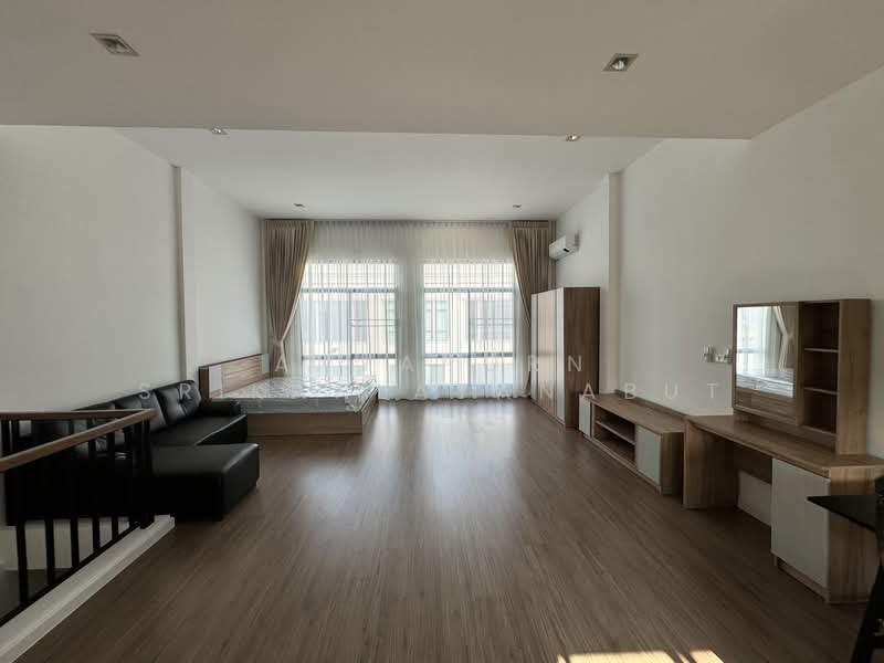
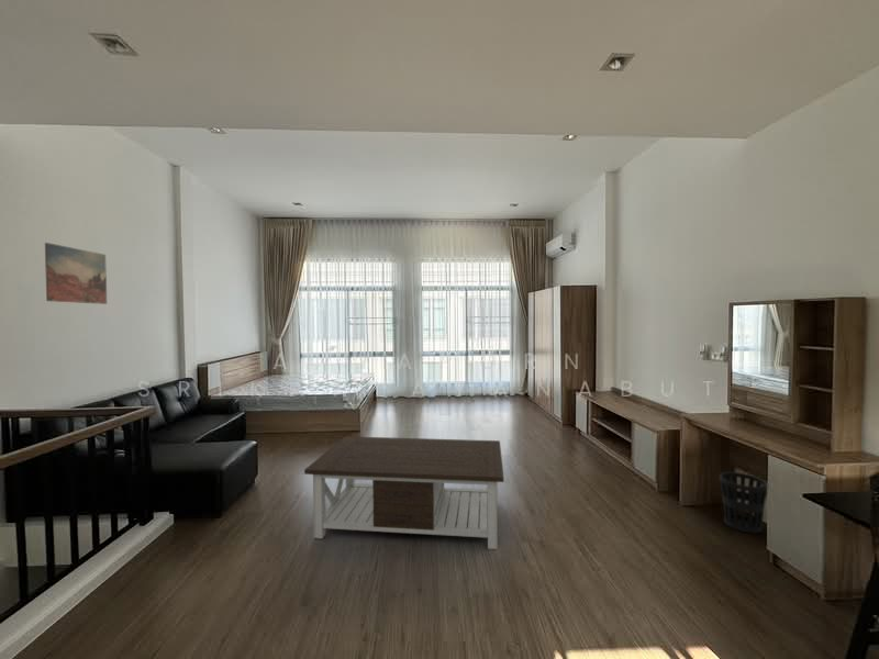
+ wall art (78, 276)
+ wastebasket (743, 502)
+ coffee table (412, 485)
